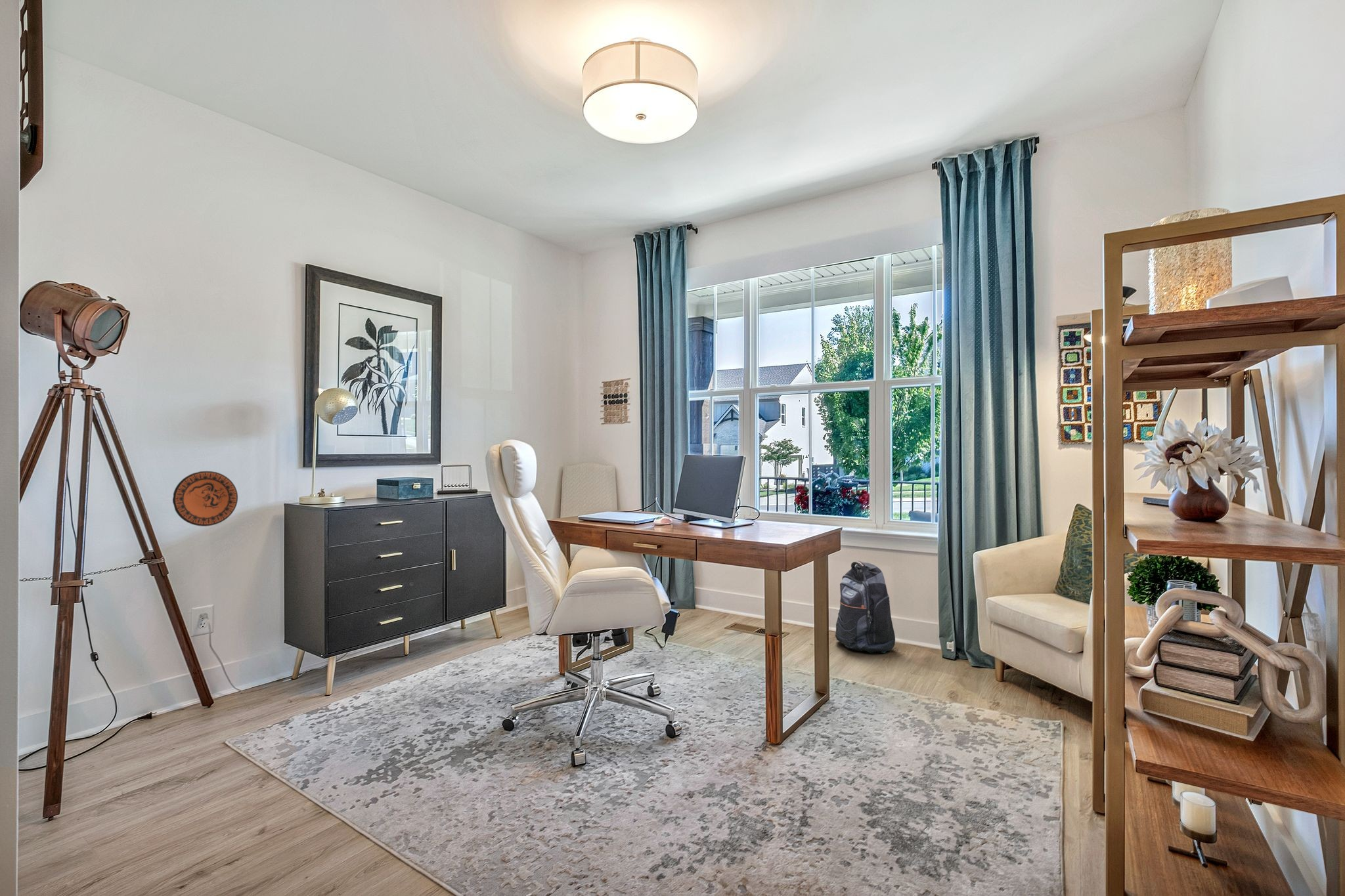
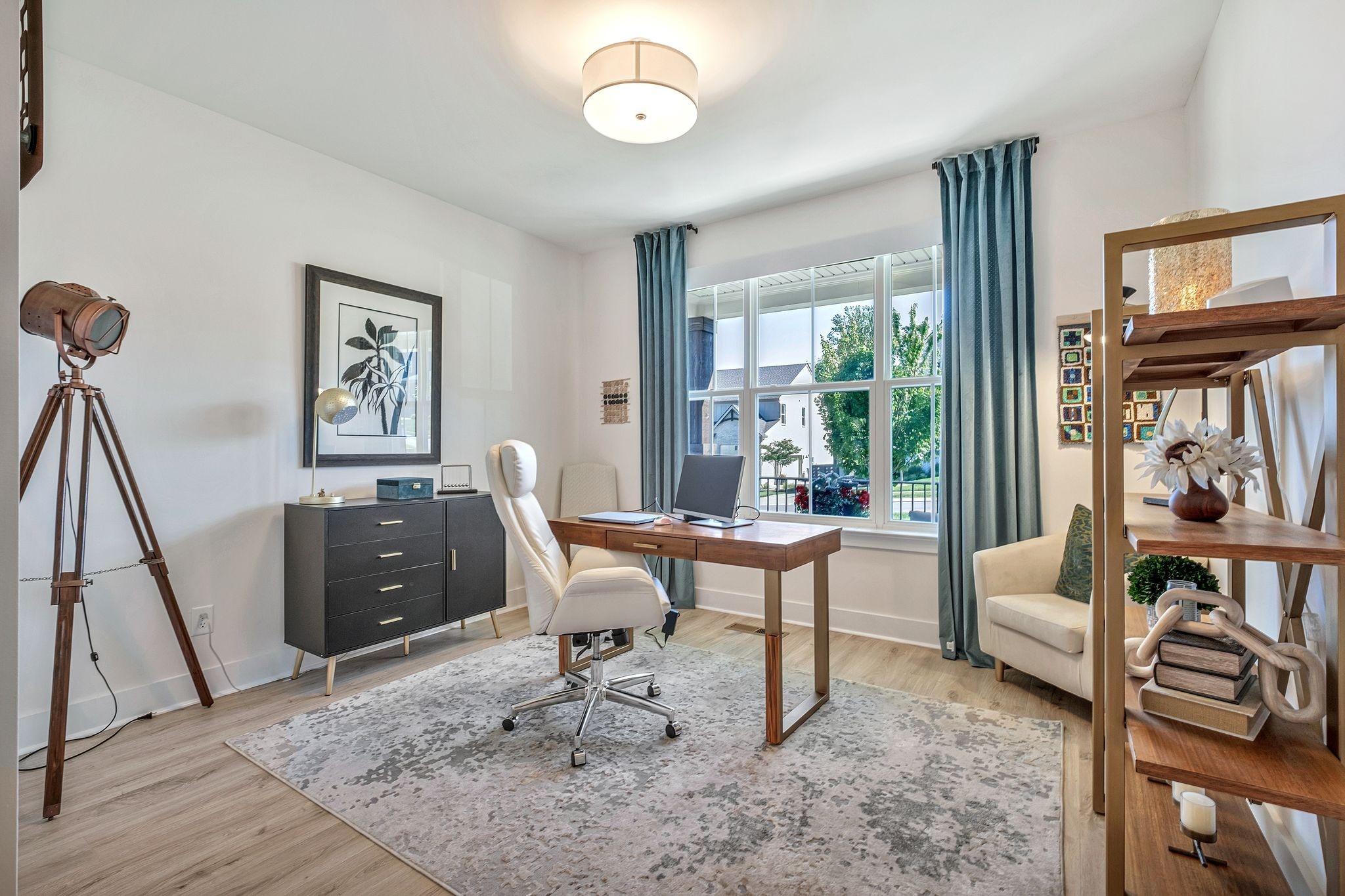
- backpack (864, 603)
- decorative plate (206, 498)
